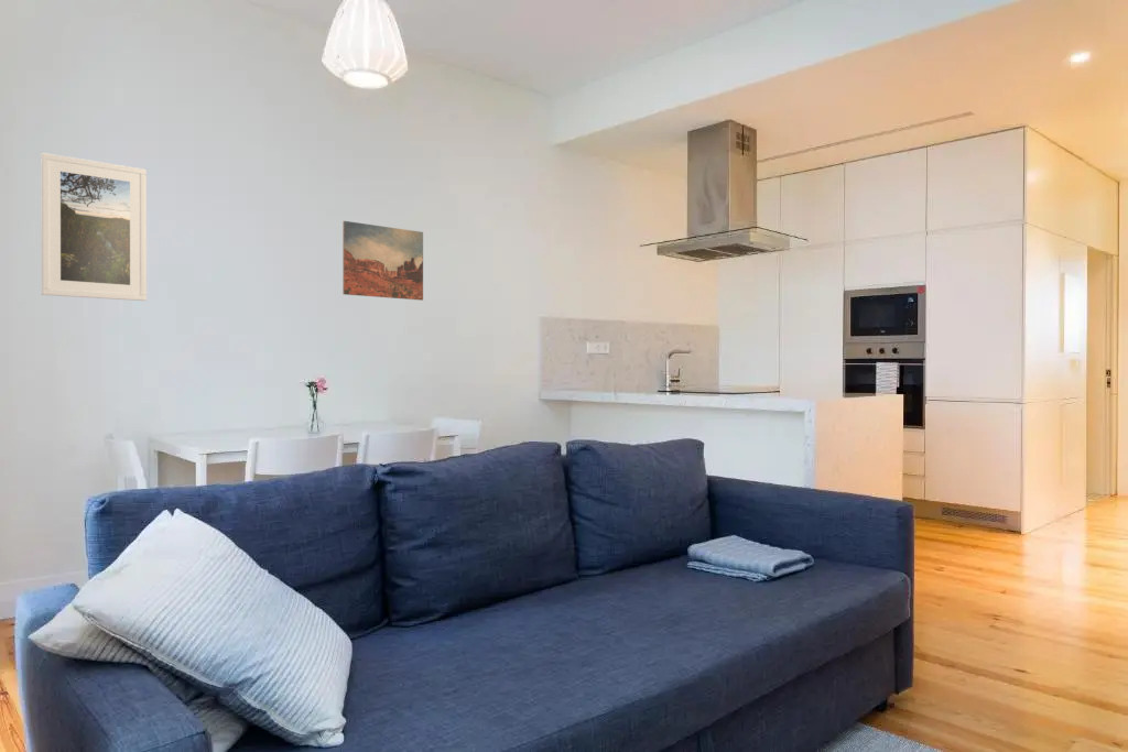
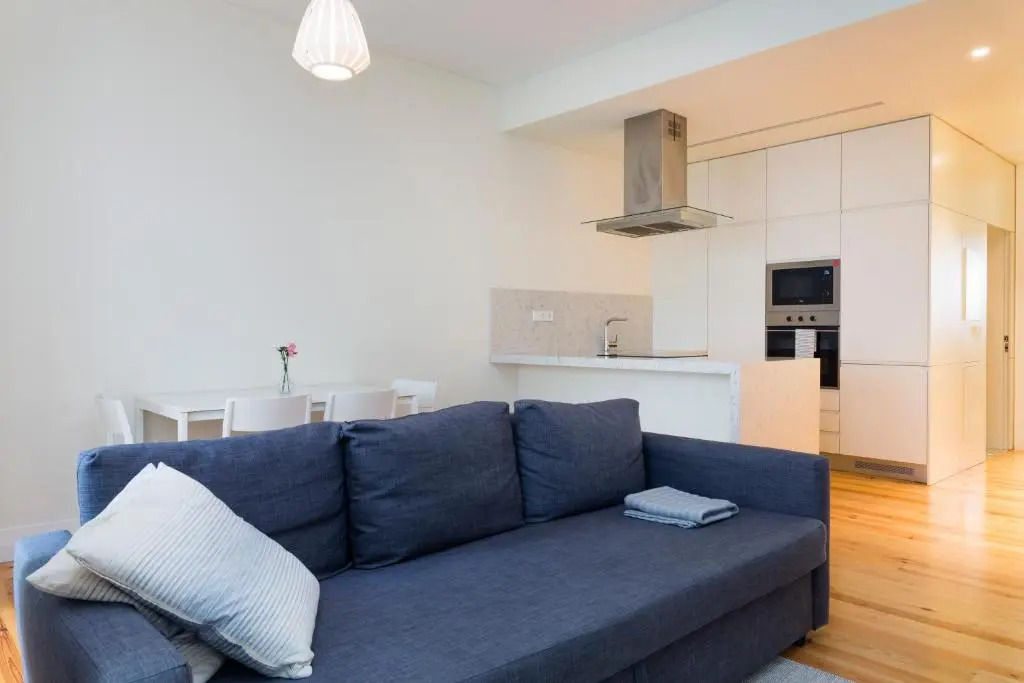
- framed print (96, 229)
- wall art (384, 262)
